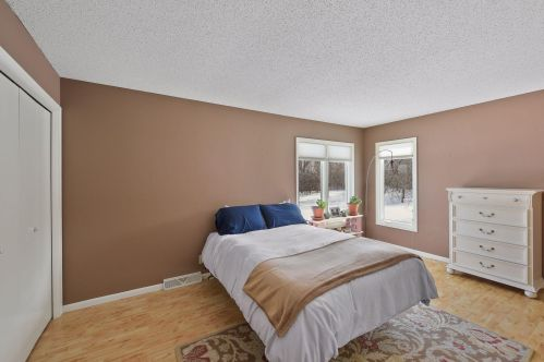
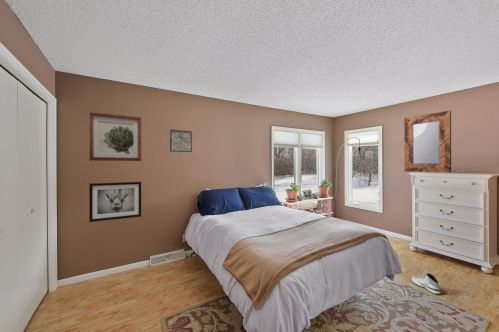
+ home mirror (426, 143)
+ sneaker (425, 279)
+ wall art (116, 137)
+ wall art (181, 141)
+ wall art (116, 200)
